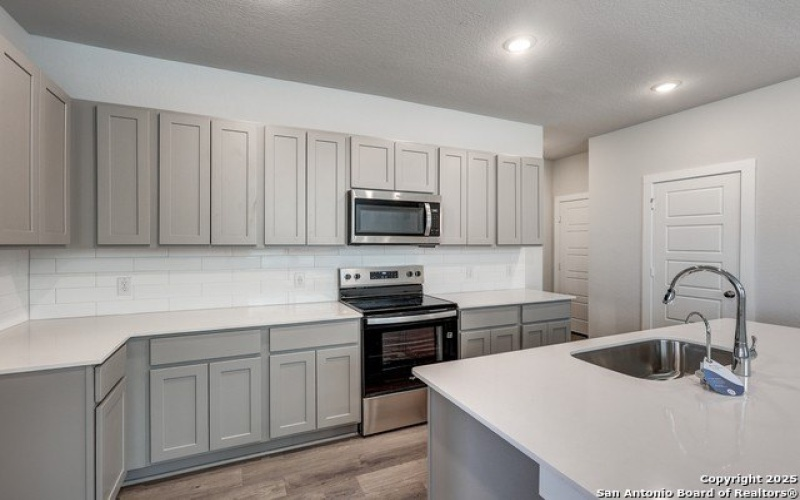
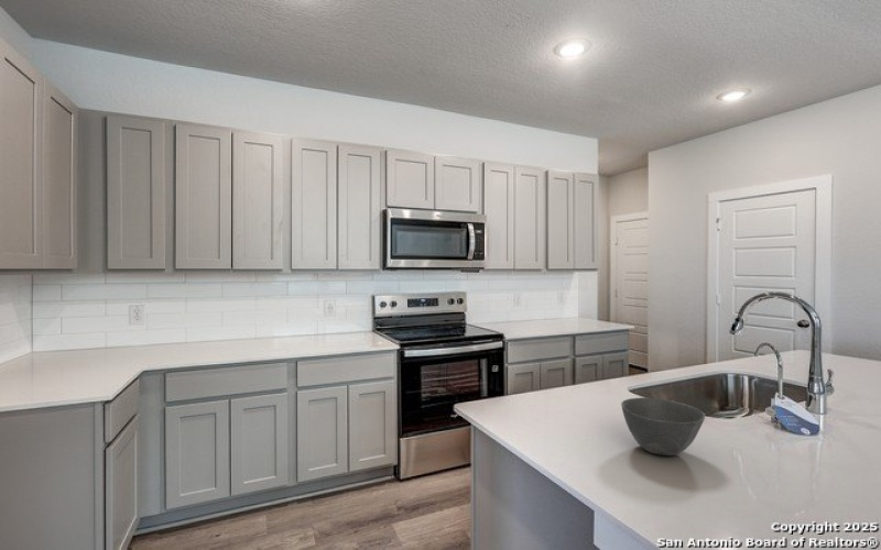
+ bowl (661, 429)
